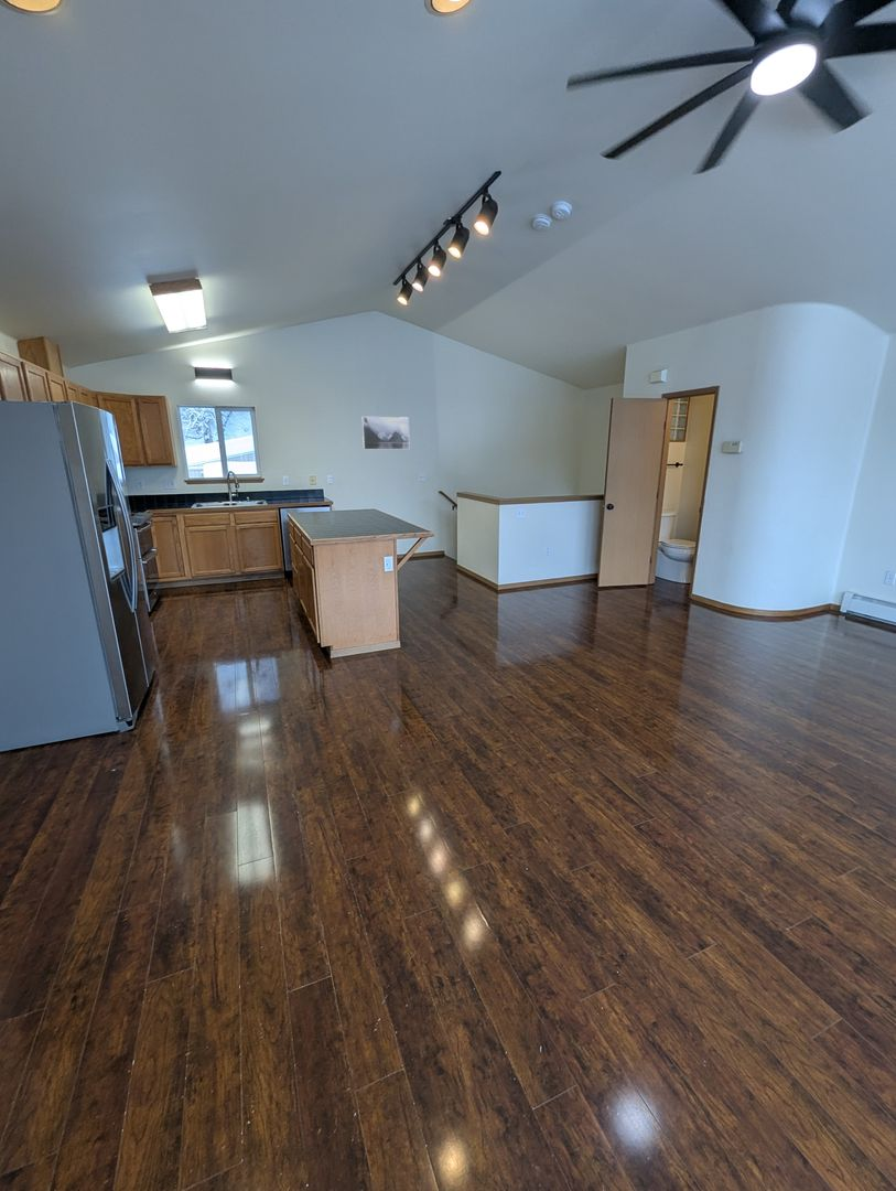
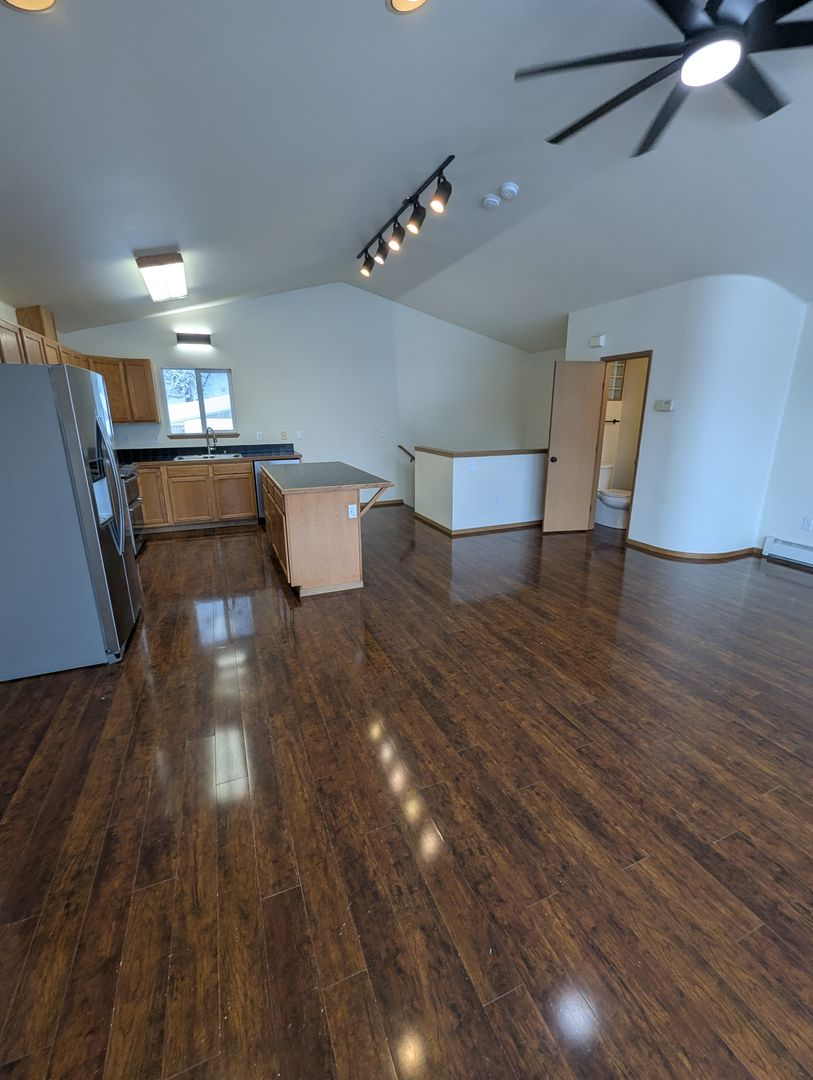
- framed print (386, 433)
